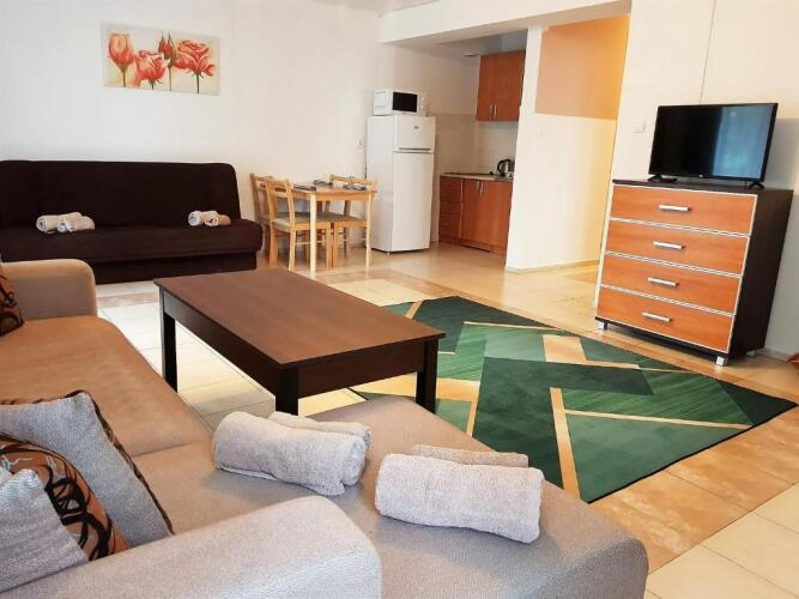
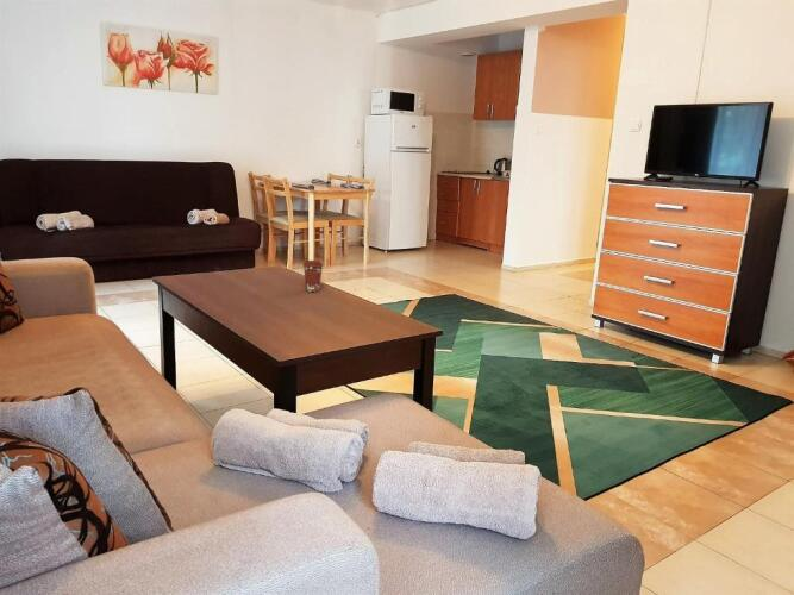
+ coffee cup (312, 275)
